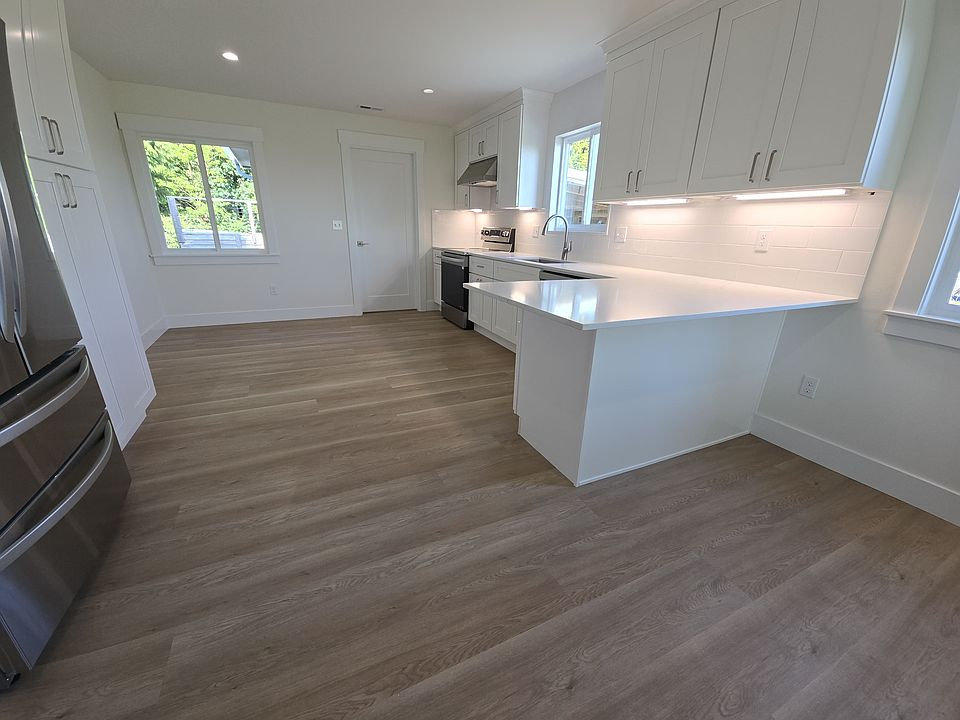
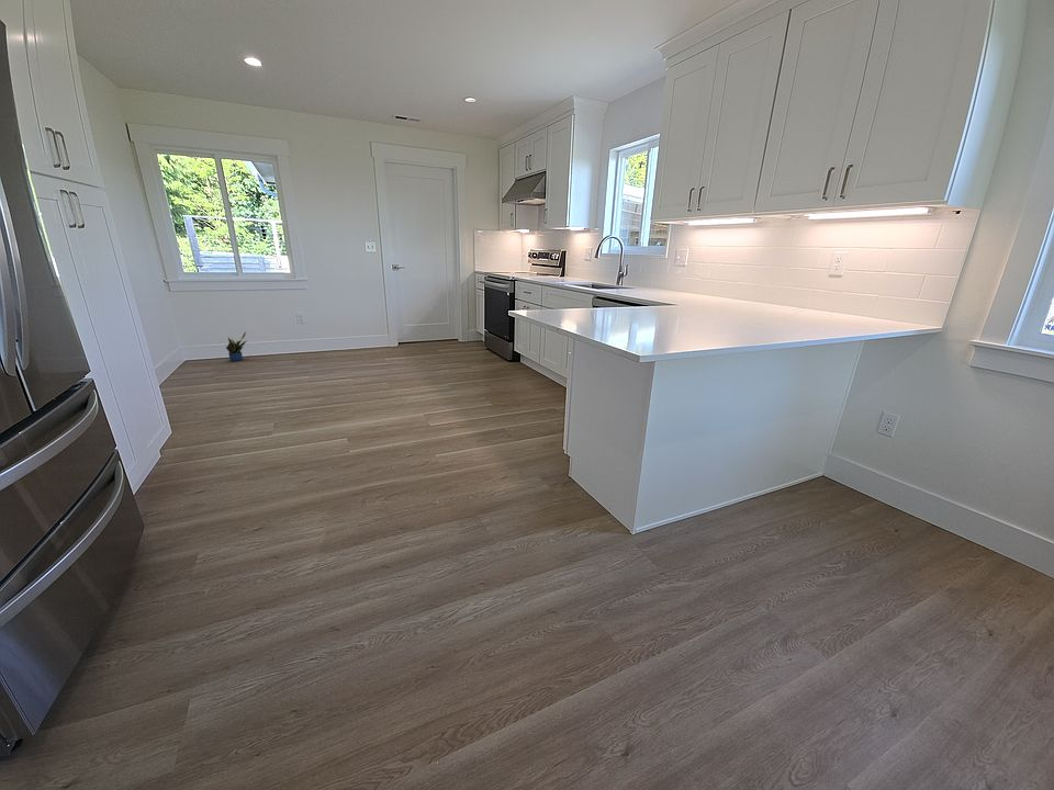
+ potted plant (237, 345)
